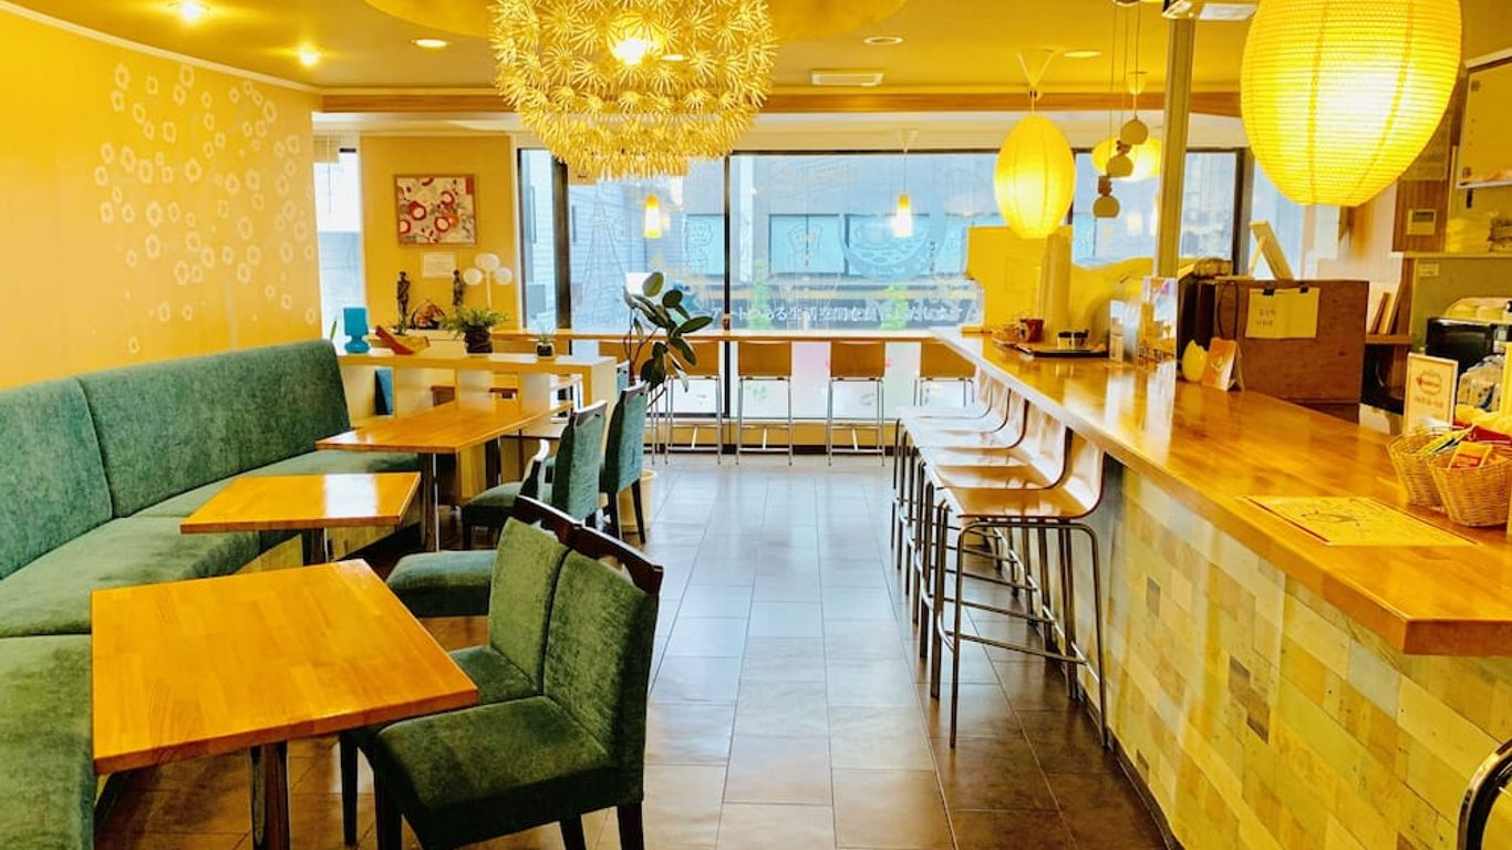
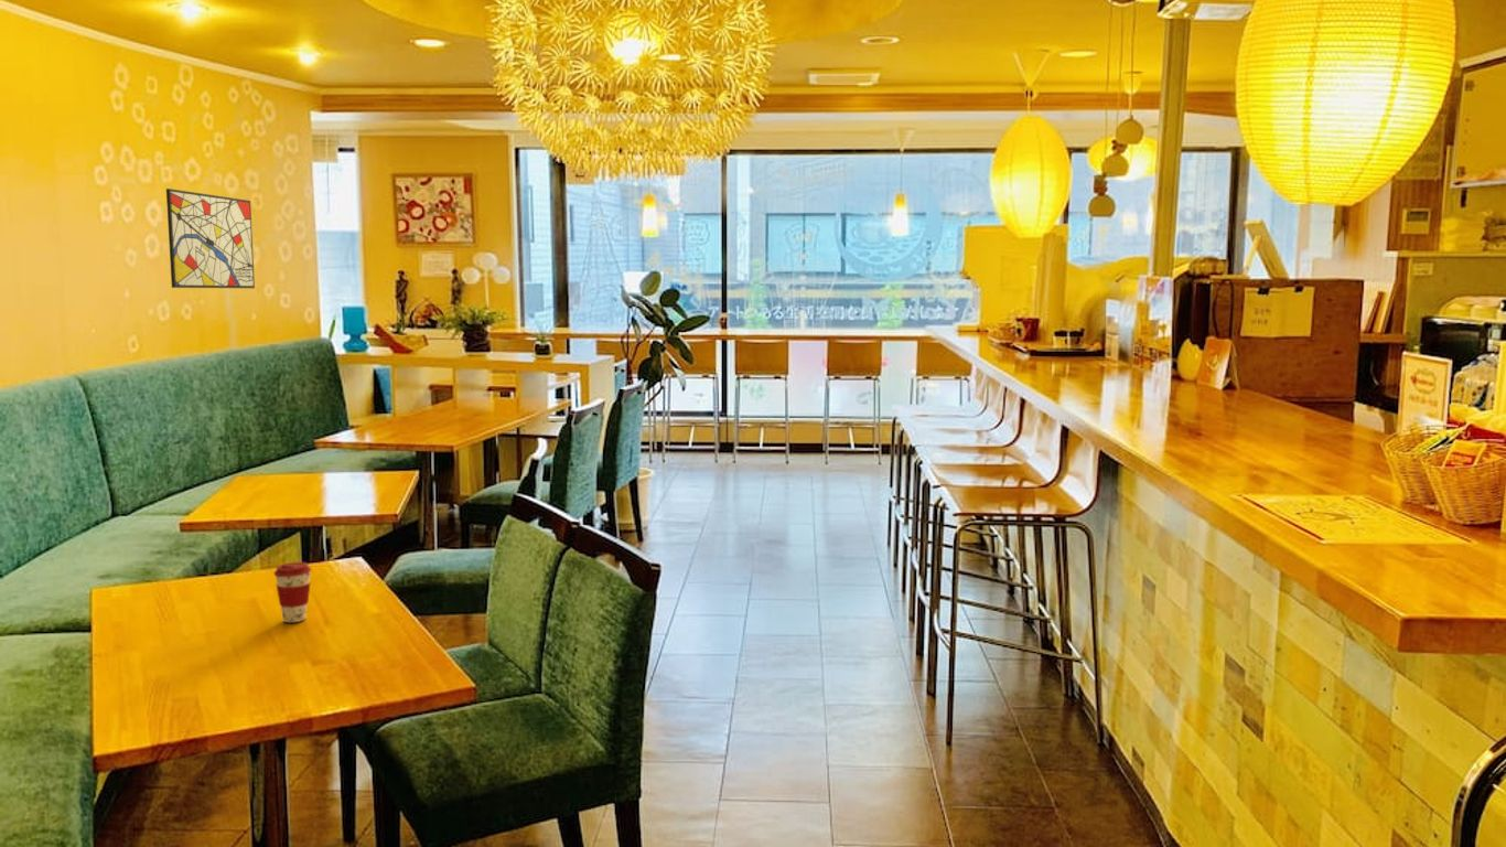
+ wall art (213, 242)
+ coffee cup (293, 592)
